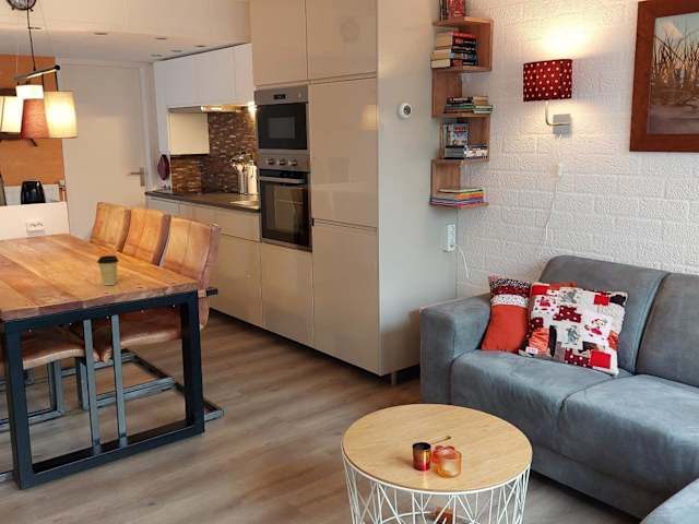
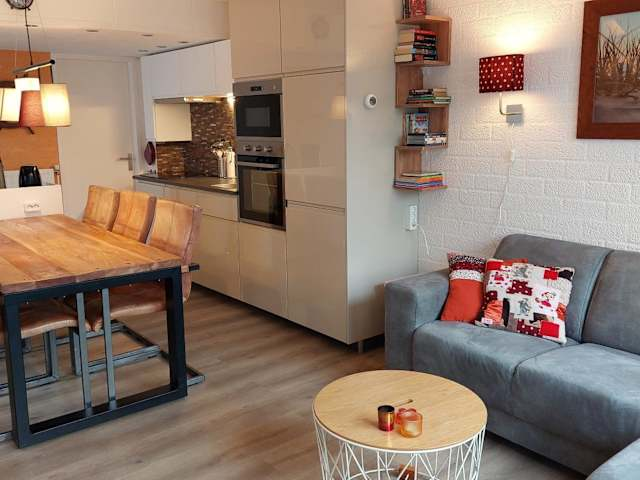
- coffee cup (108, 270)
